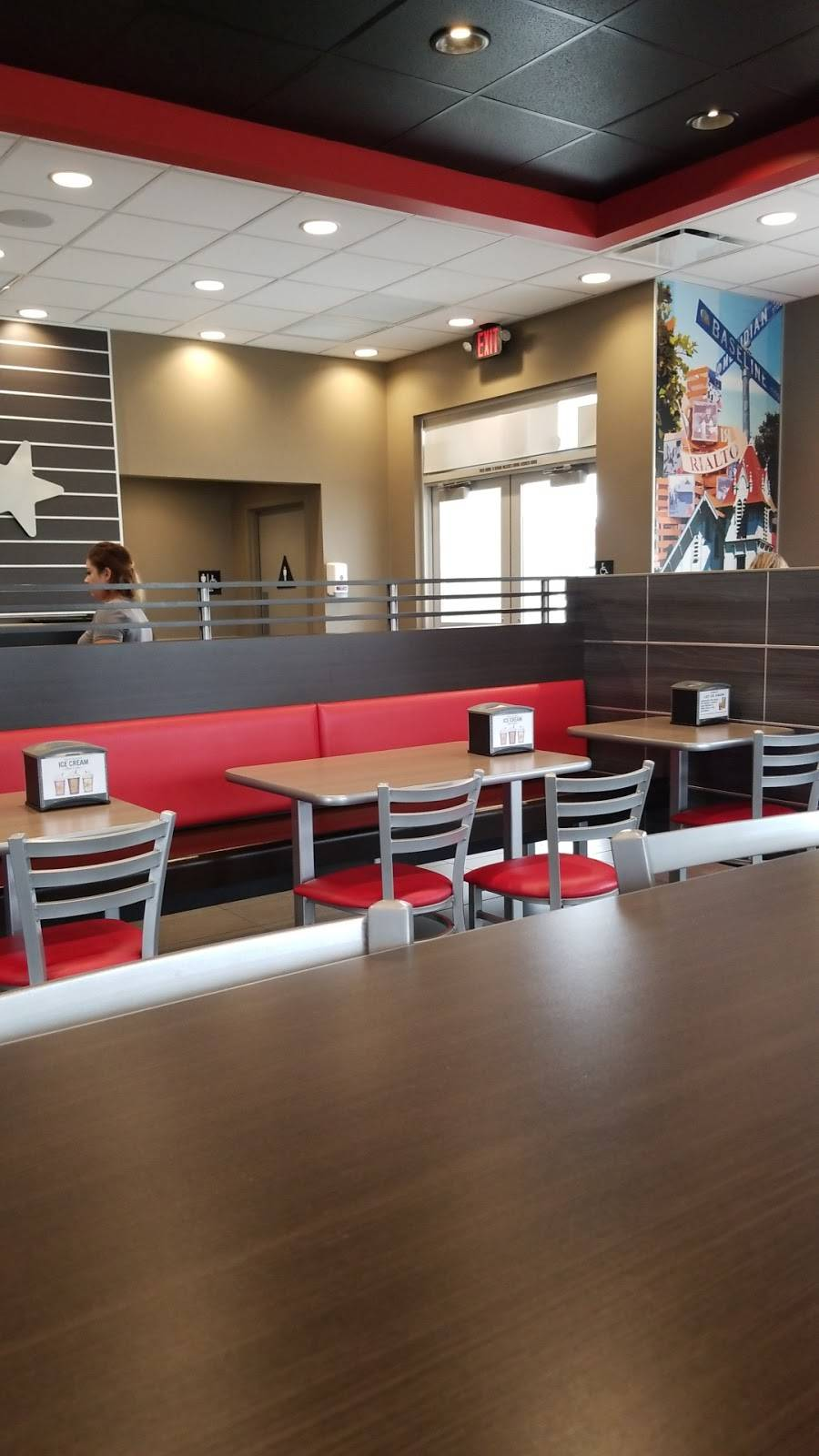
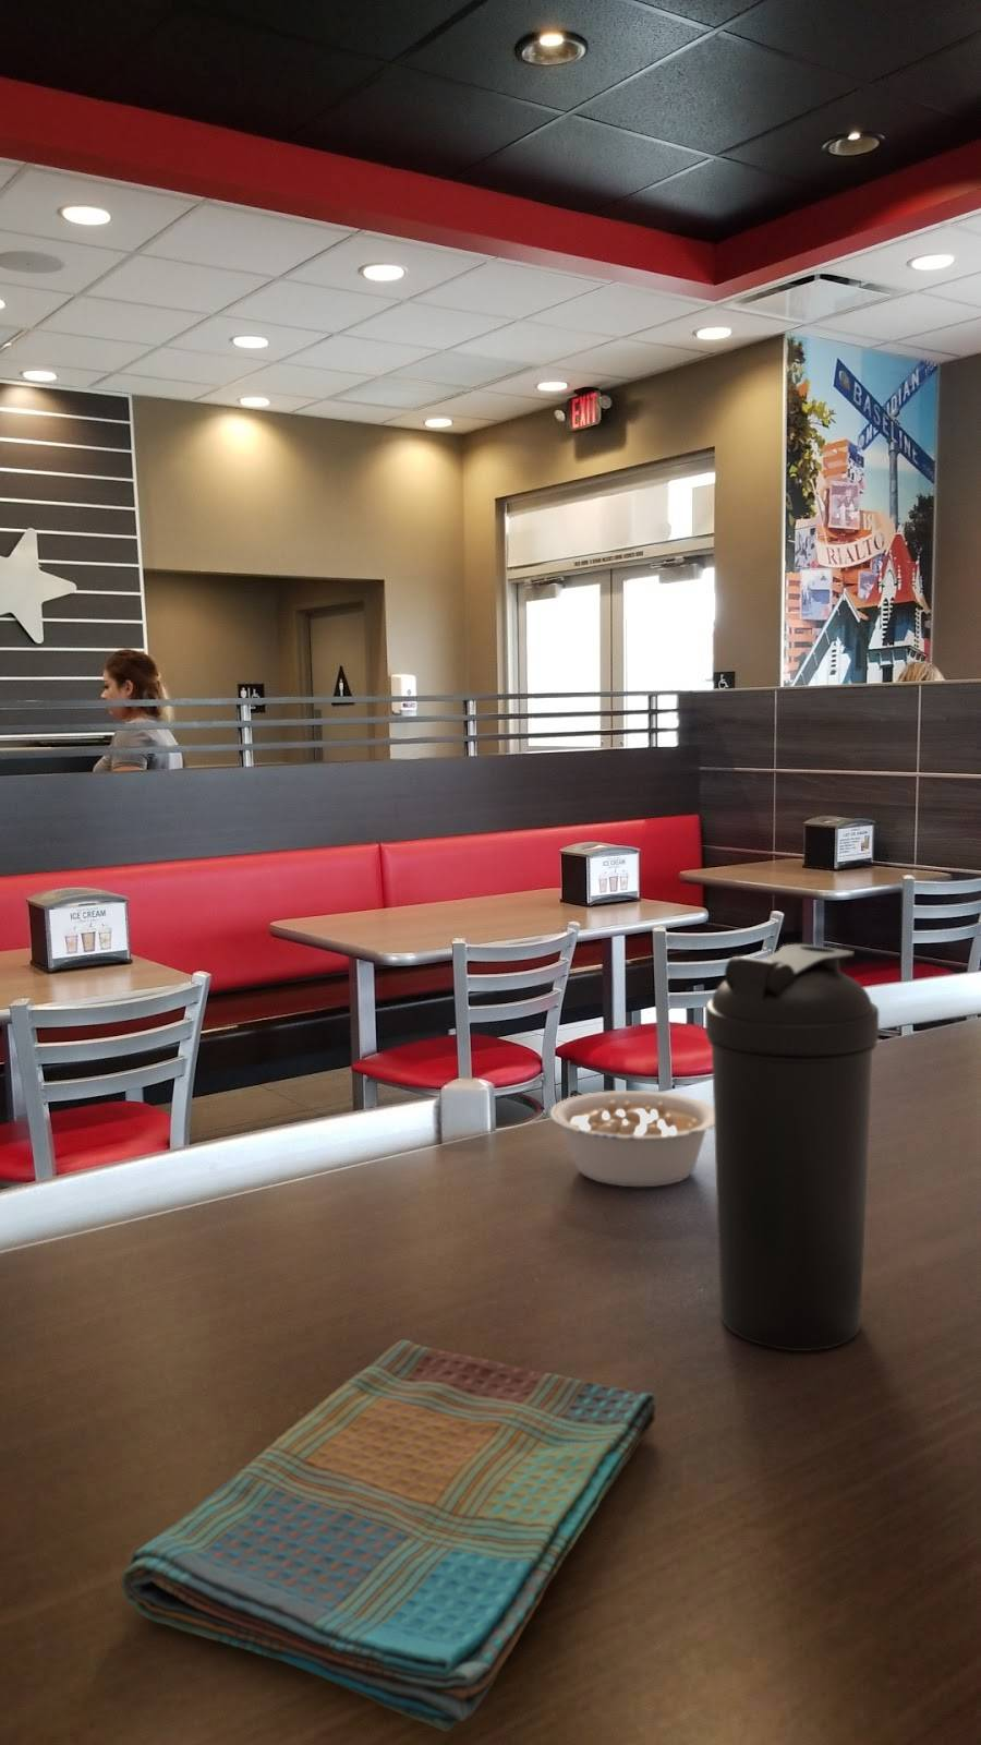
+ water bottle (791, 1137)
+ dish towel (416, 1485)
+ legume (641, 1135)
